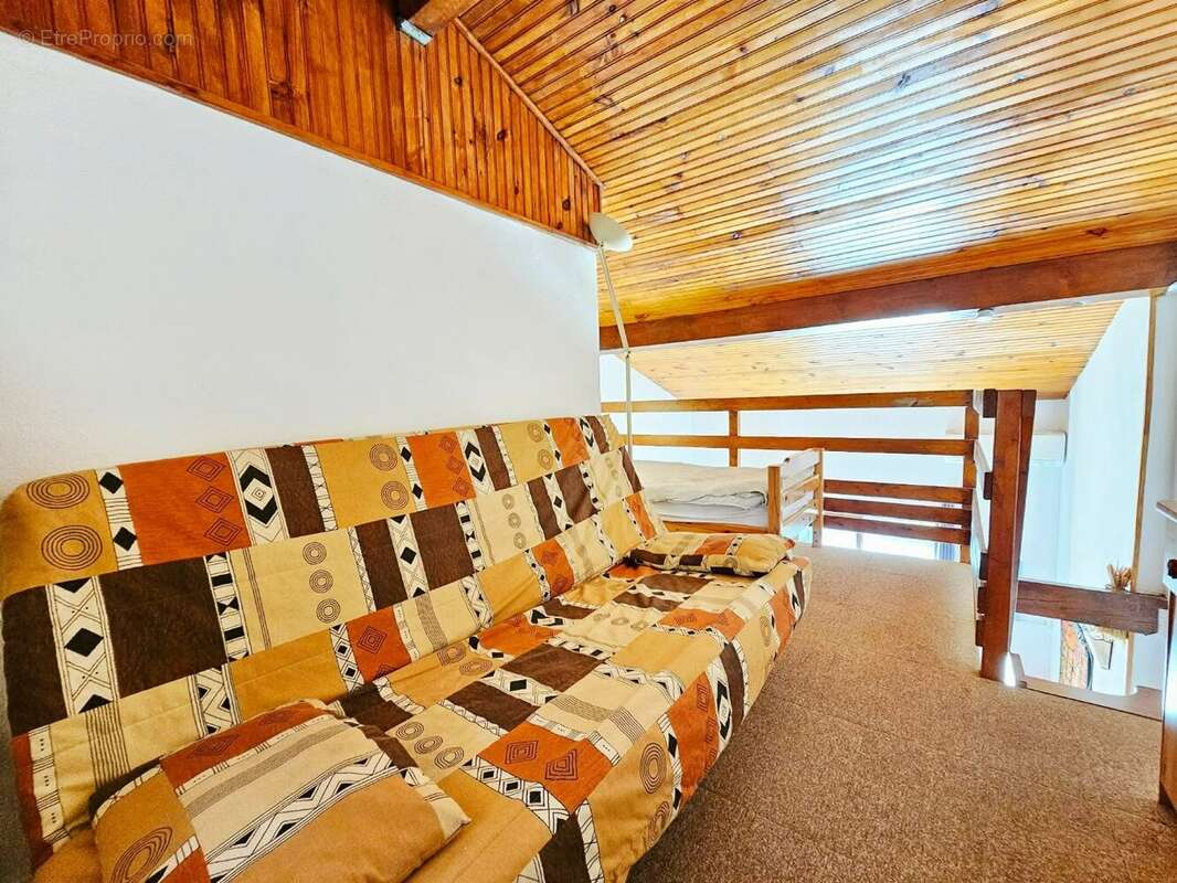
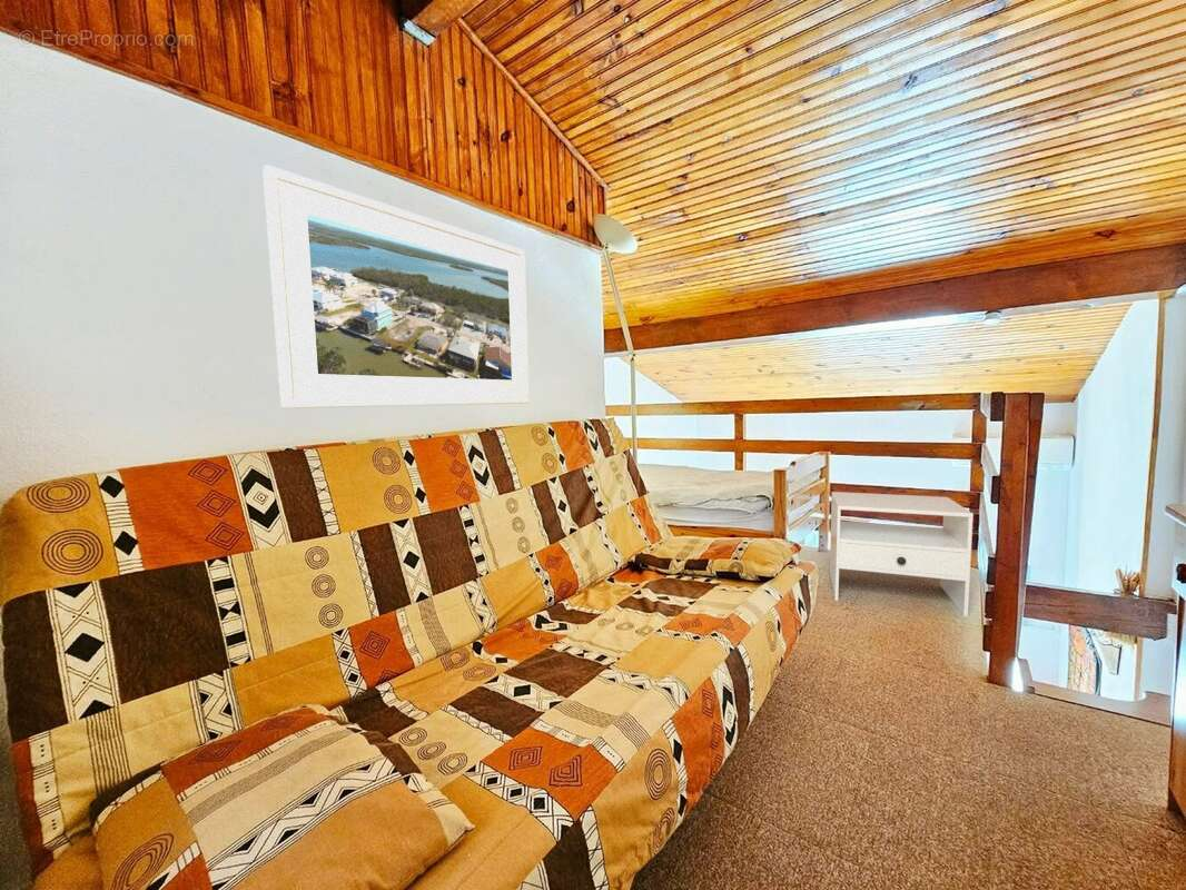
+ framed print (427, 313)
+ nightstand (893, 548)
